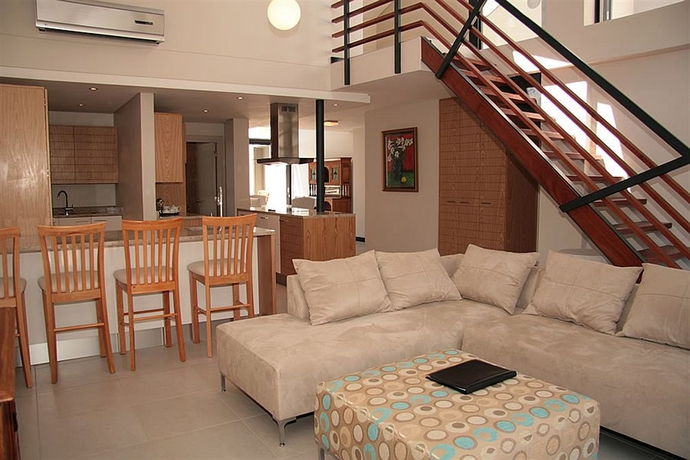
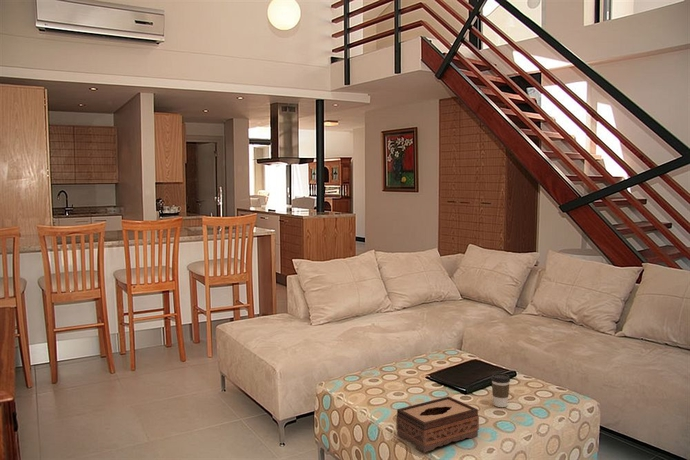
+ coffee cup (500, 390)
+ tissue box (437, 422)
